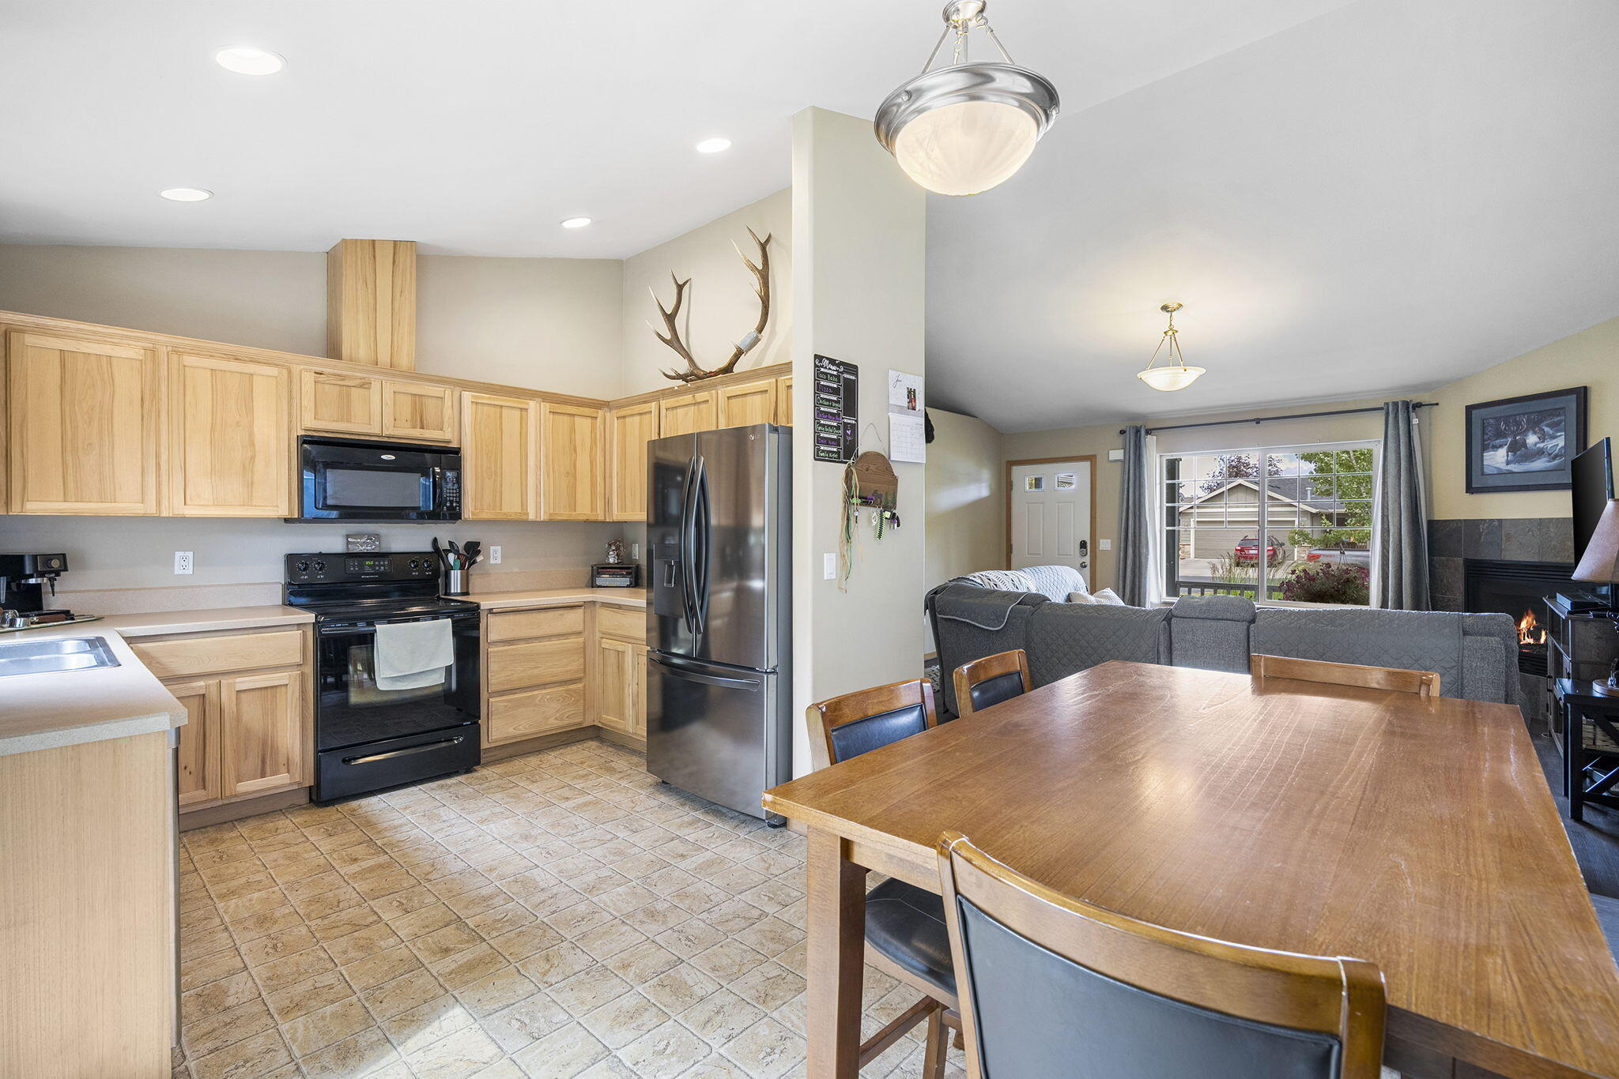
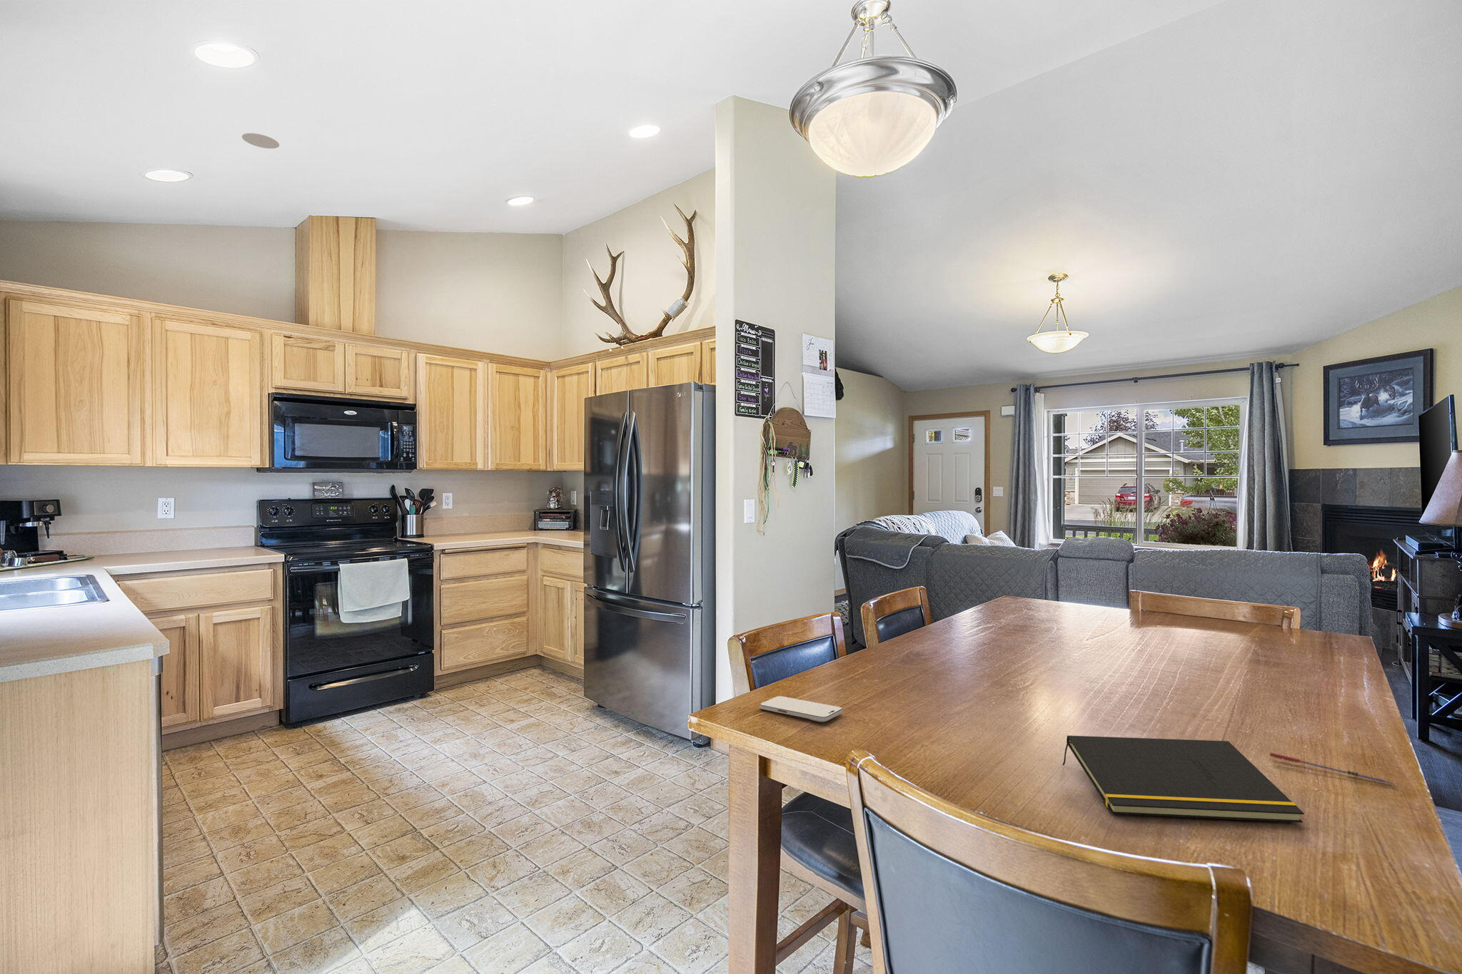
+ smartphone (801, 708)
+ notepad (1174, 774)
+ smoke detector (261, 140)
+ pen (1328, 767)
